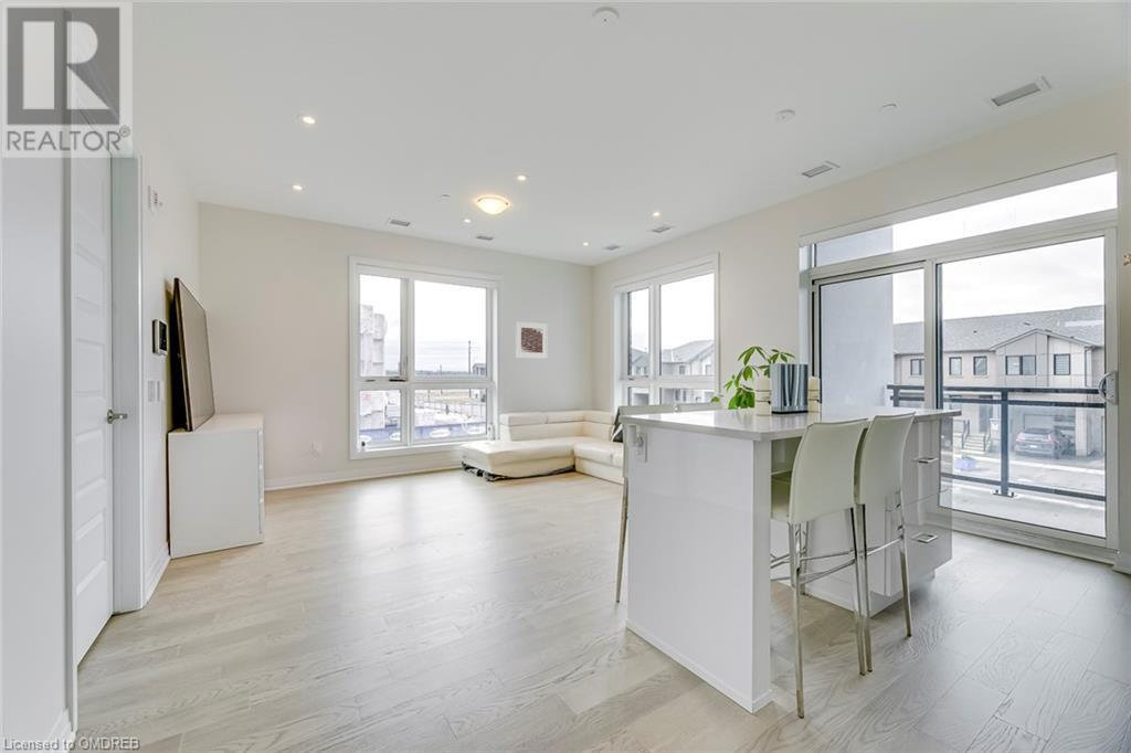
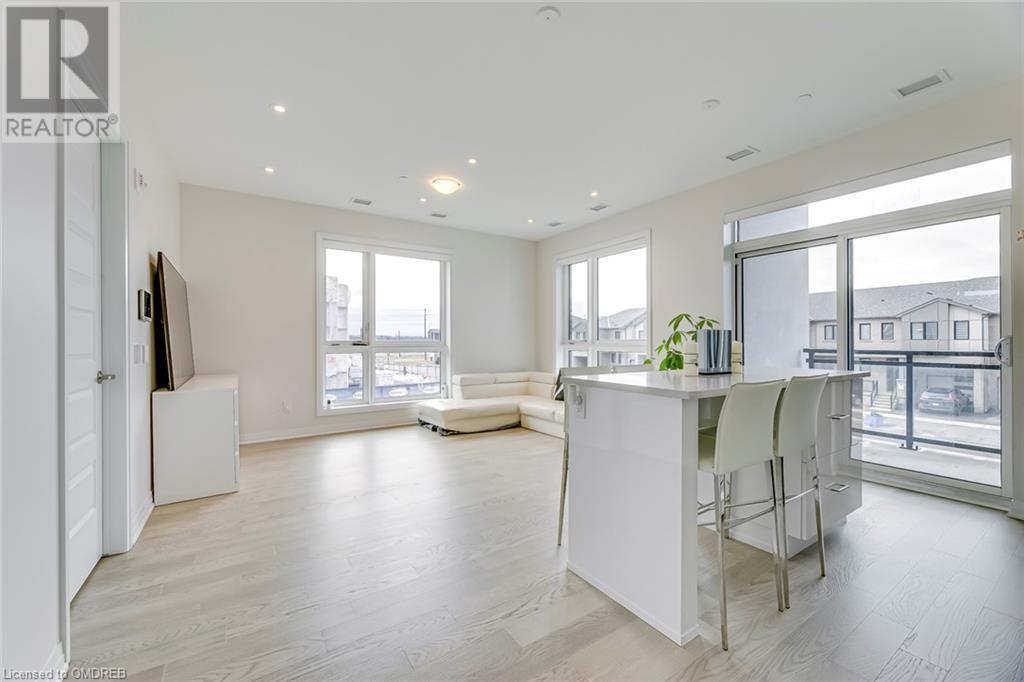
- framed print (531, 340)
